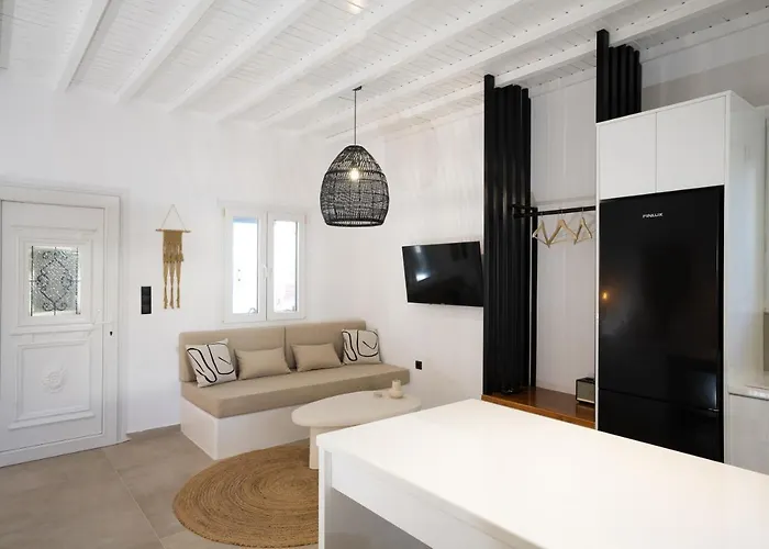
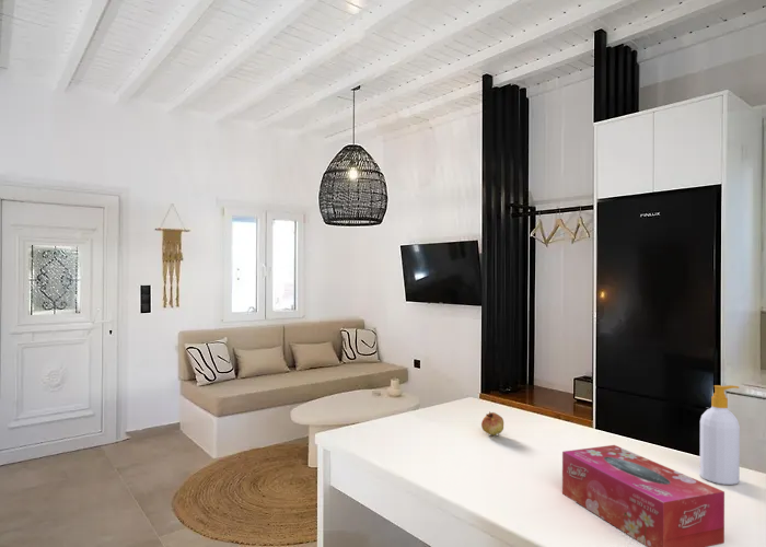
+ tissue box (635, 492)
+ fruit (492, 422)
+ soap bottle (720, 432)
